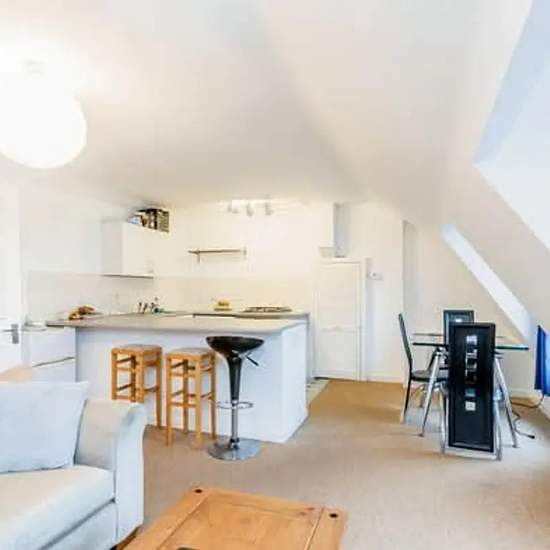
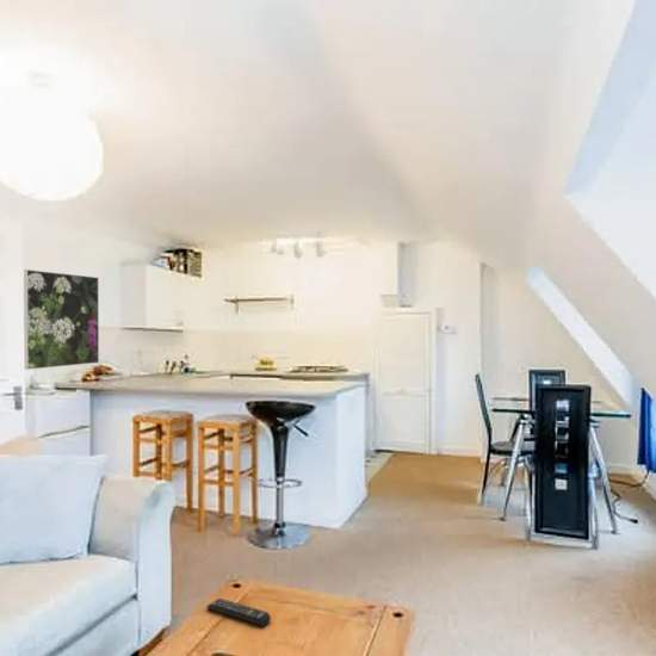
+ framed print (63, 320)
+ remote control (237, 611)
